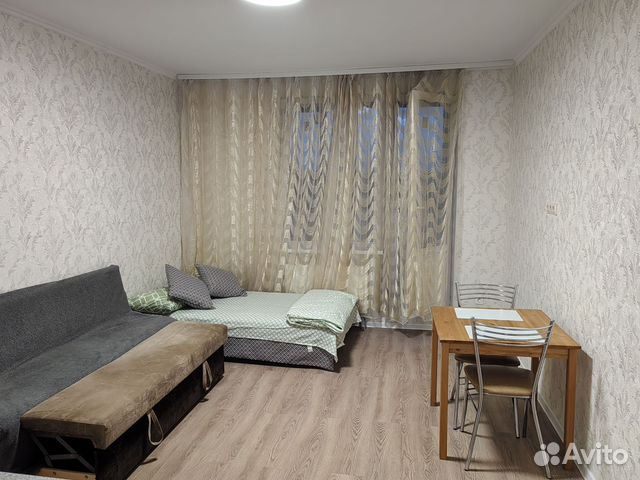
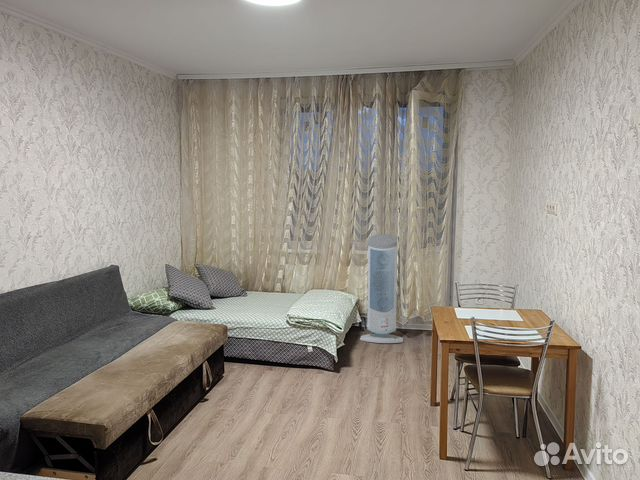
+ air purifier (382, 287)
